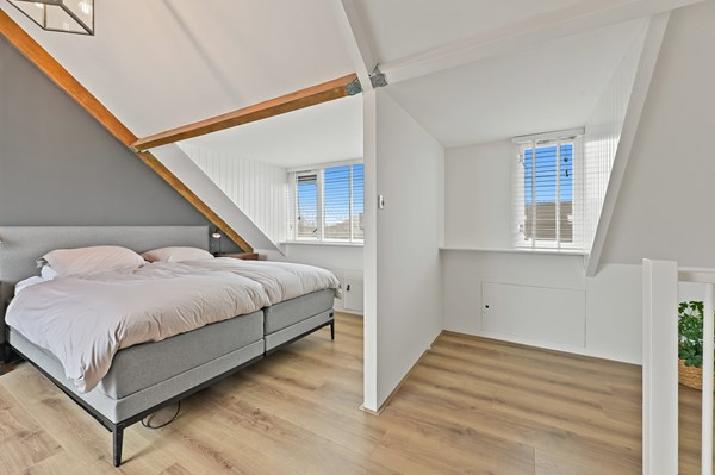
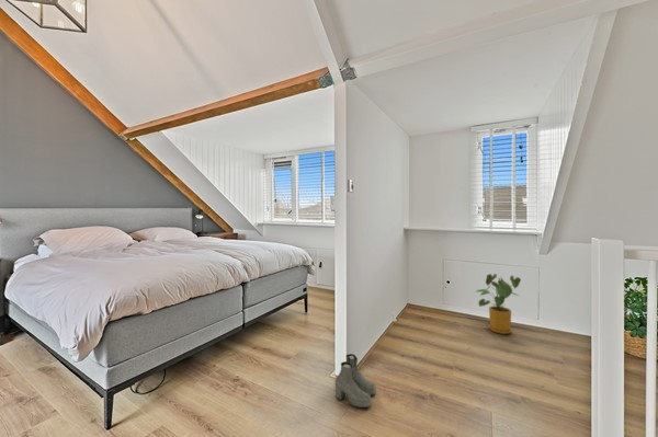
+ boots (355, 378)
+ house plant (498, 302)
